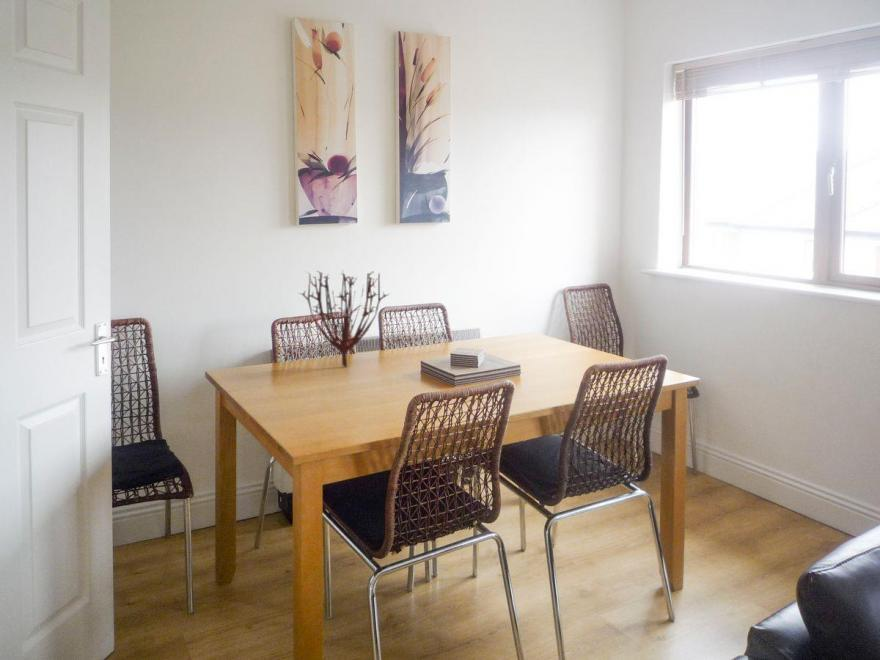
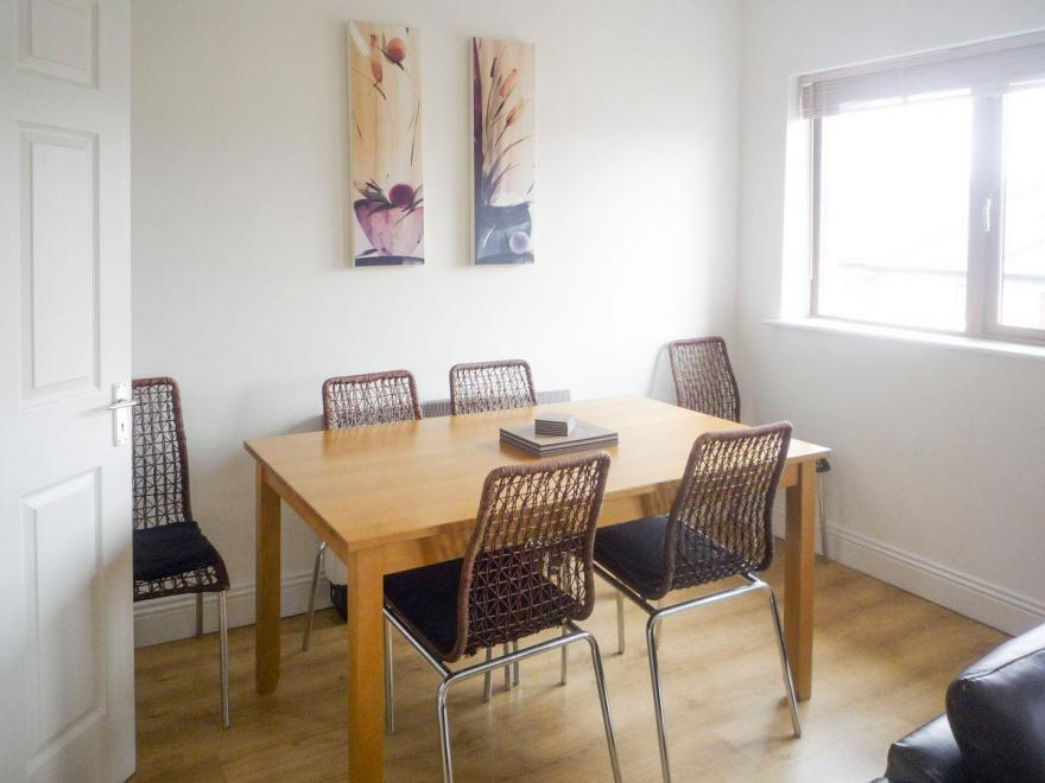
- plant (344, 318)
